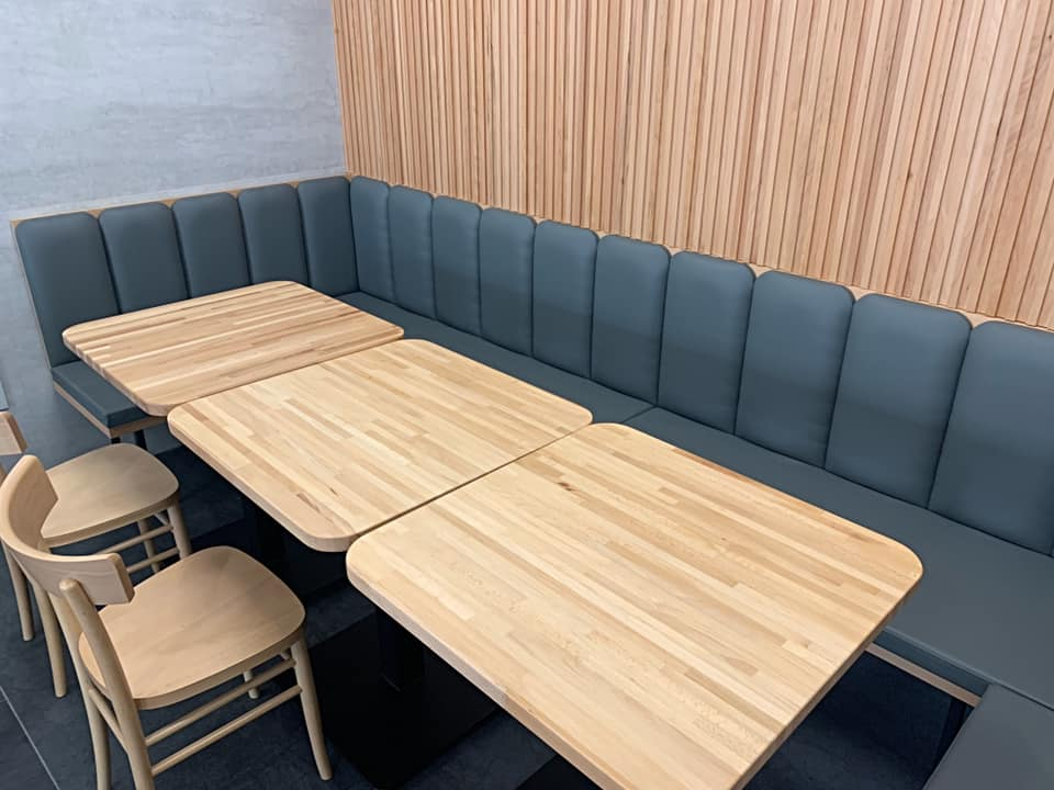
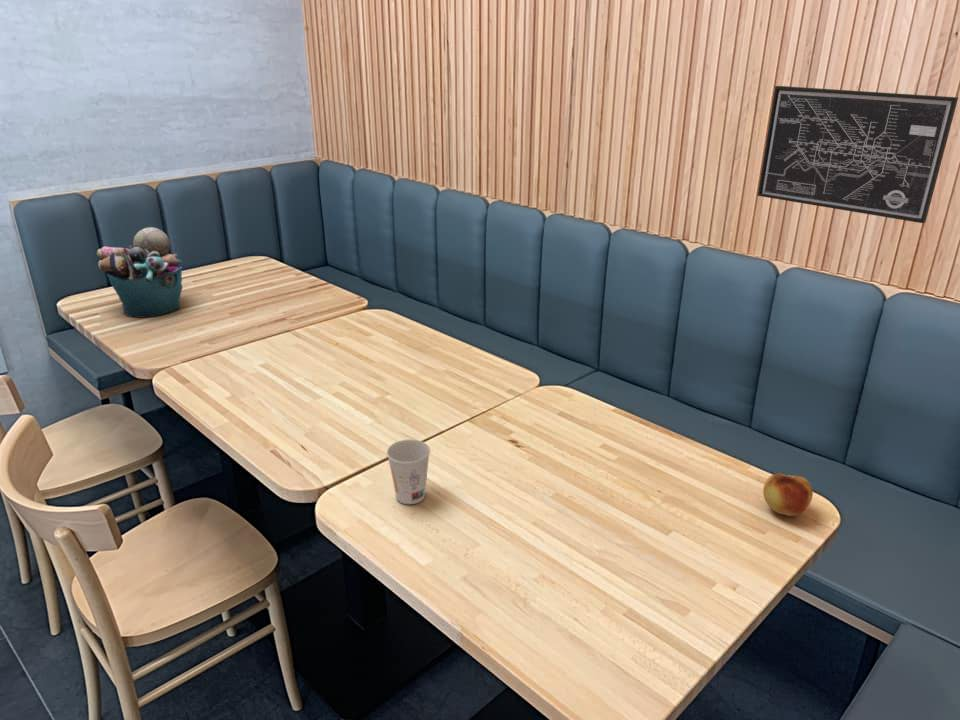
+ wall art (847, 151)
+ cup (409, 473)
+ bucket (142, 270)
+ fruit (787, 493)
